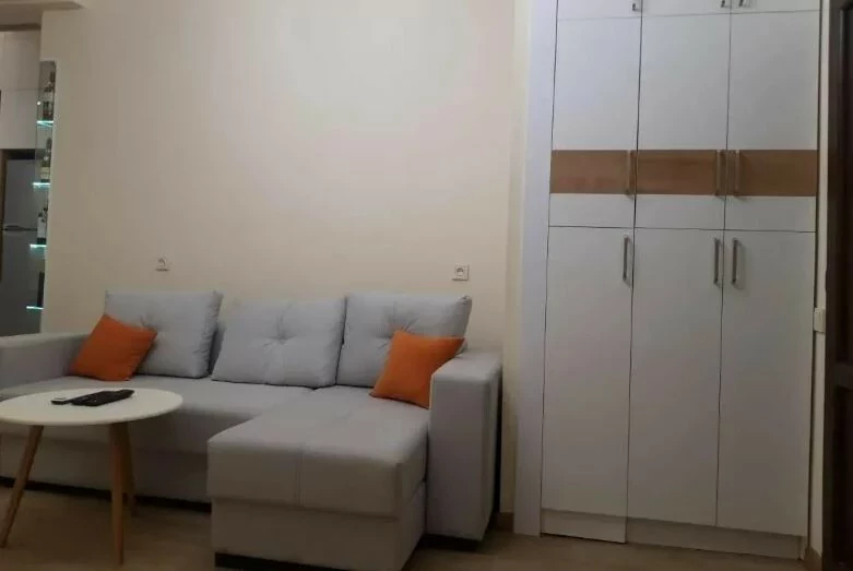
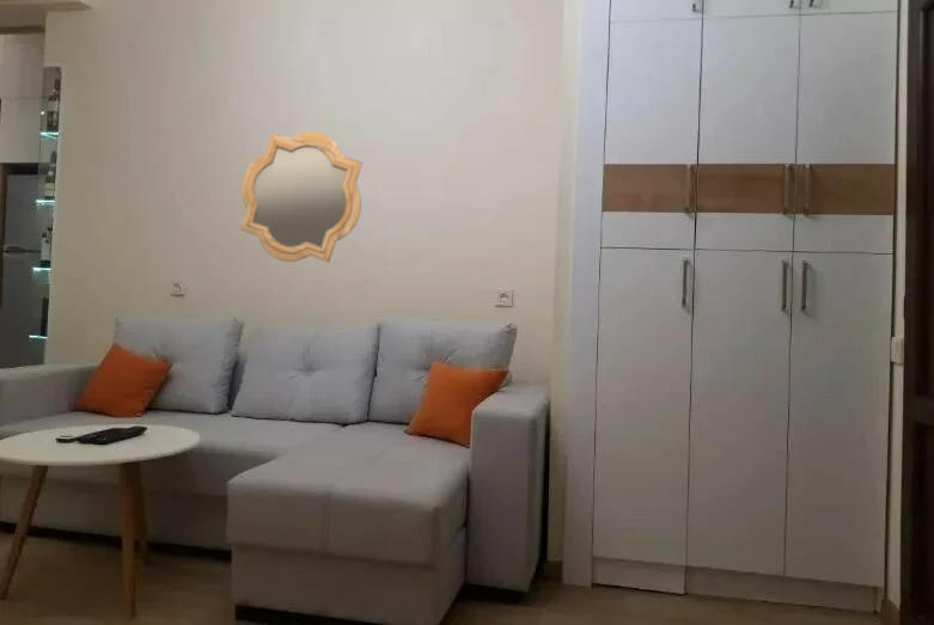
+ mirror (299, 196)
